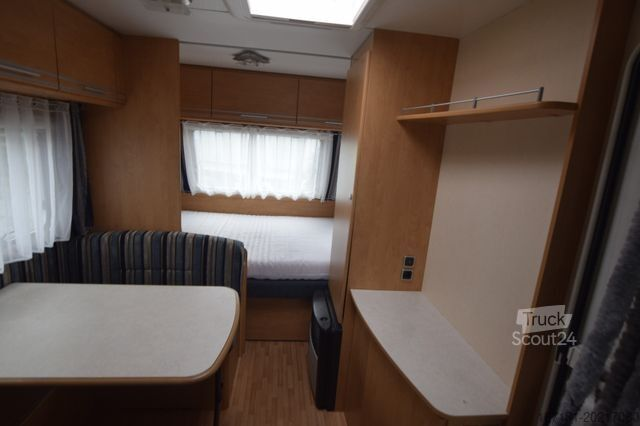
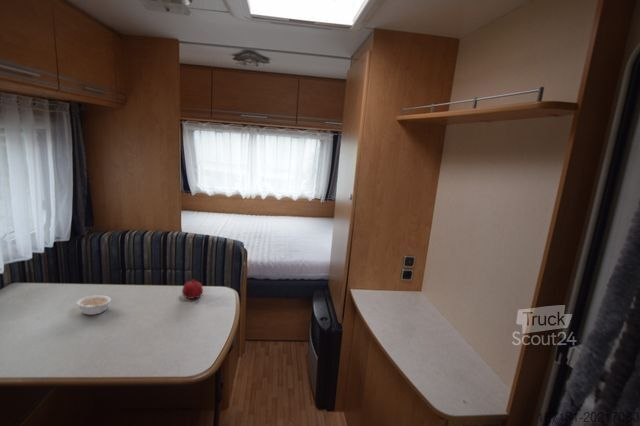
+ fruit (192, 288)
+ legume (95, 304)
